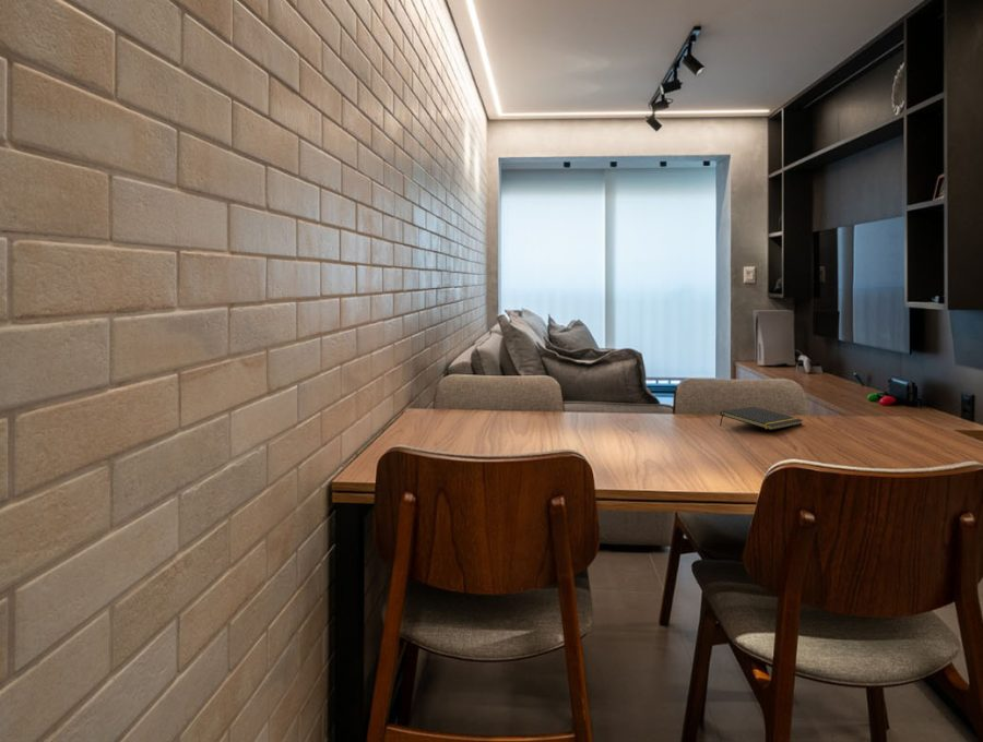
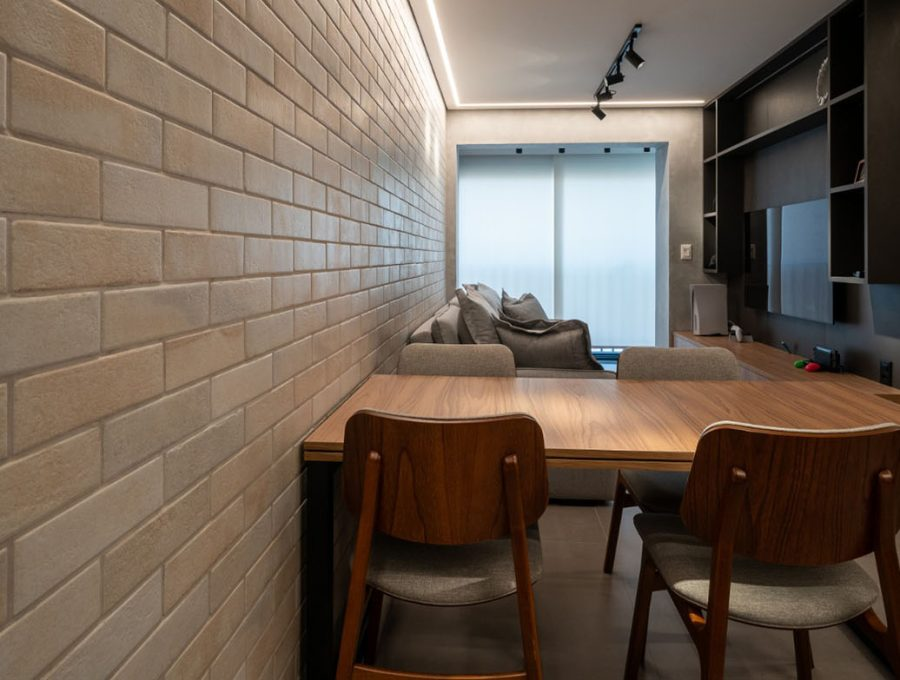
- notepad (761, 417)
